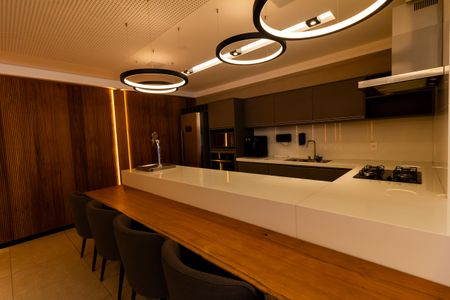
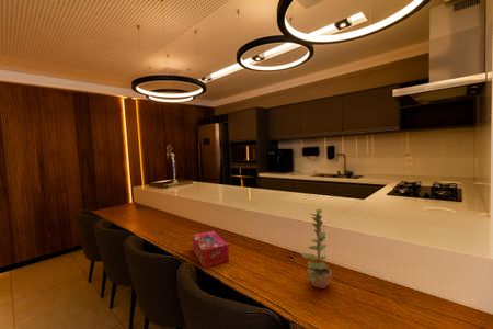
+ tissue box (209, 247)
+ plant (317, 249)
